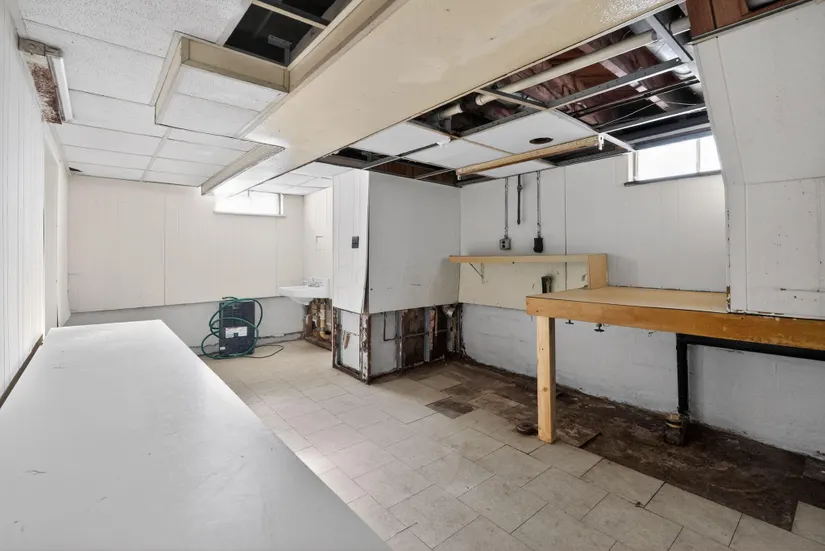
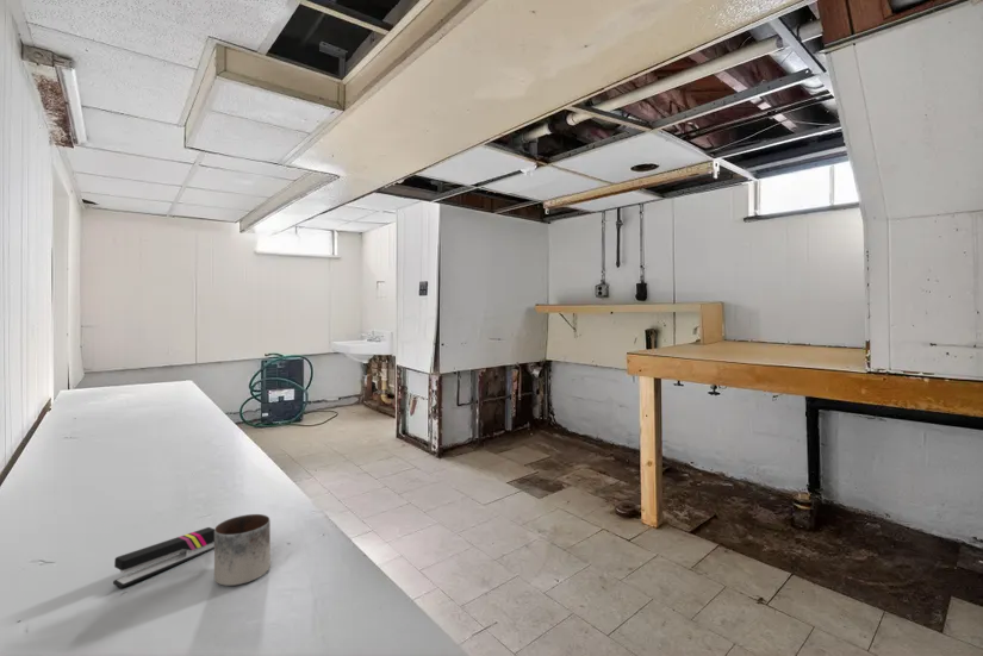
+ mug (239, 545)
+ stapler (169, 552)
